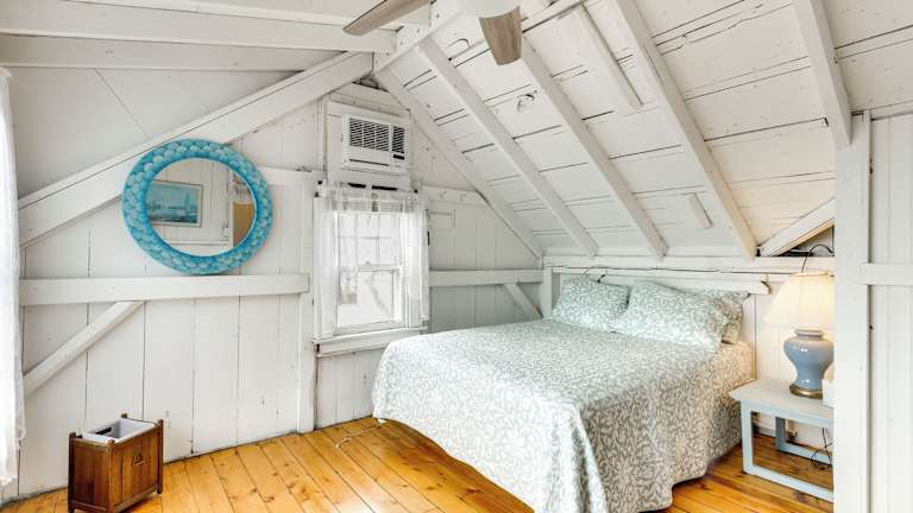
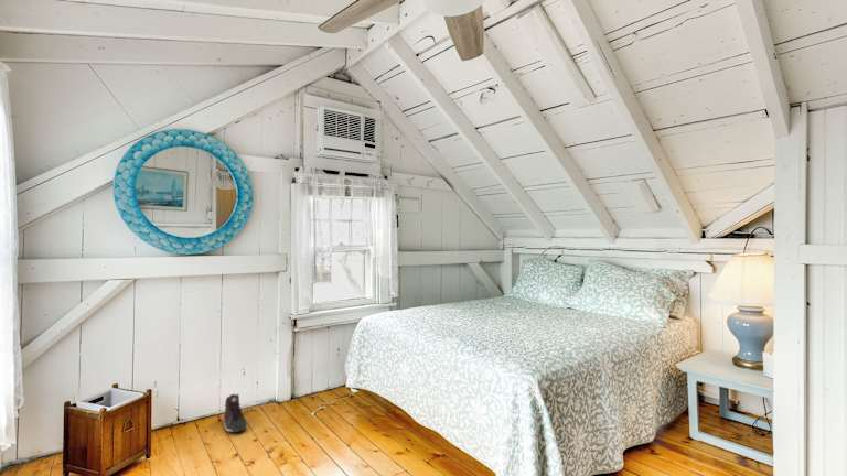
+ sneaker (233, 410)
